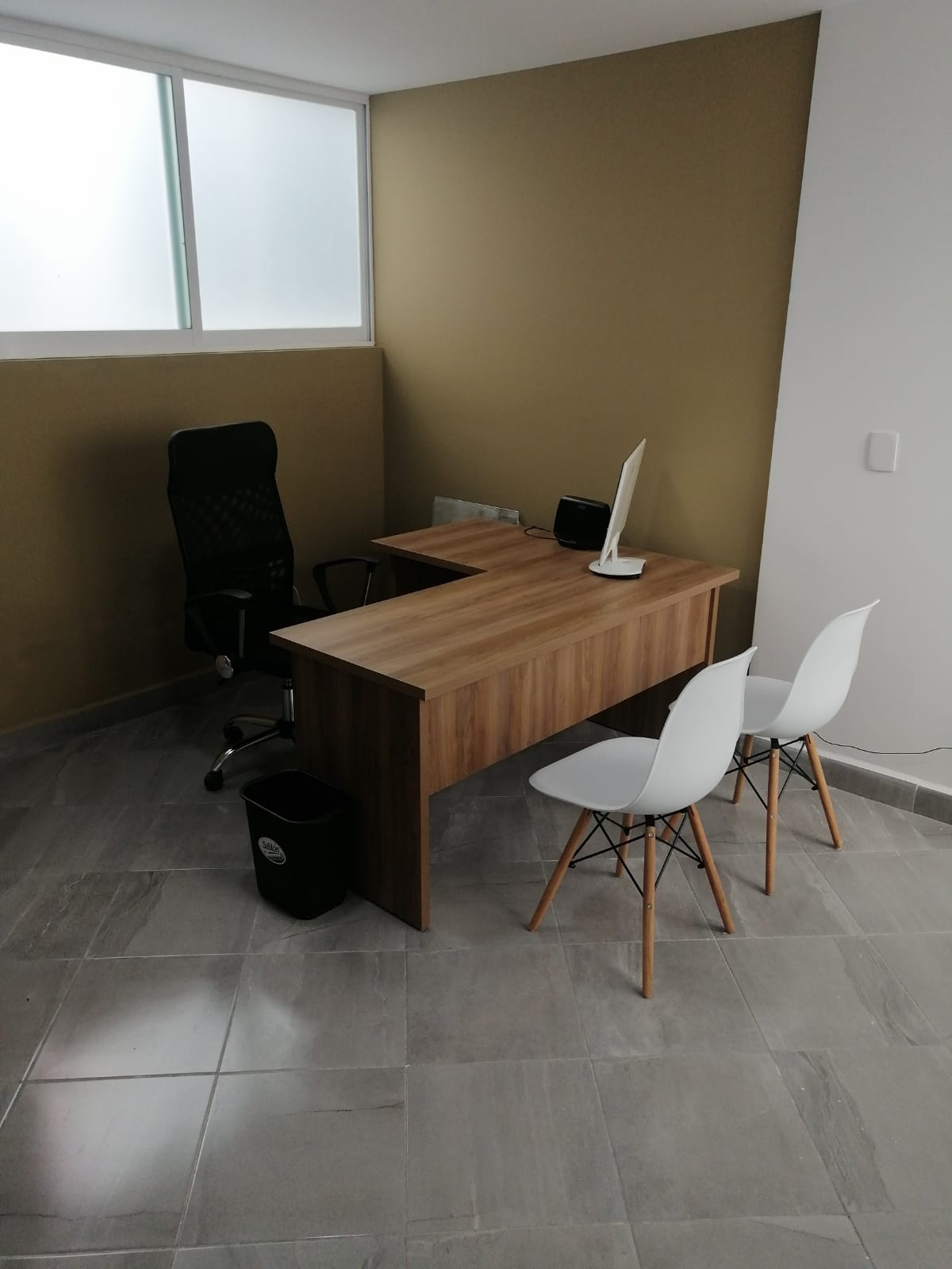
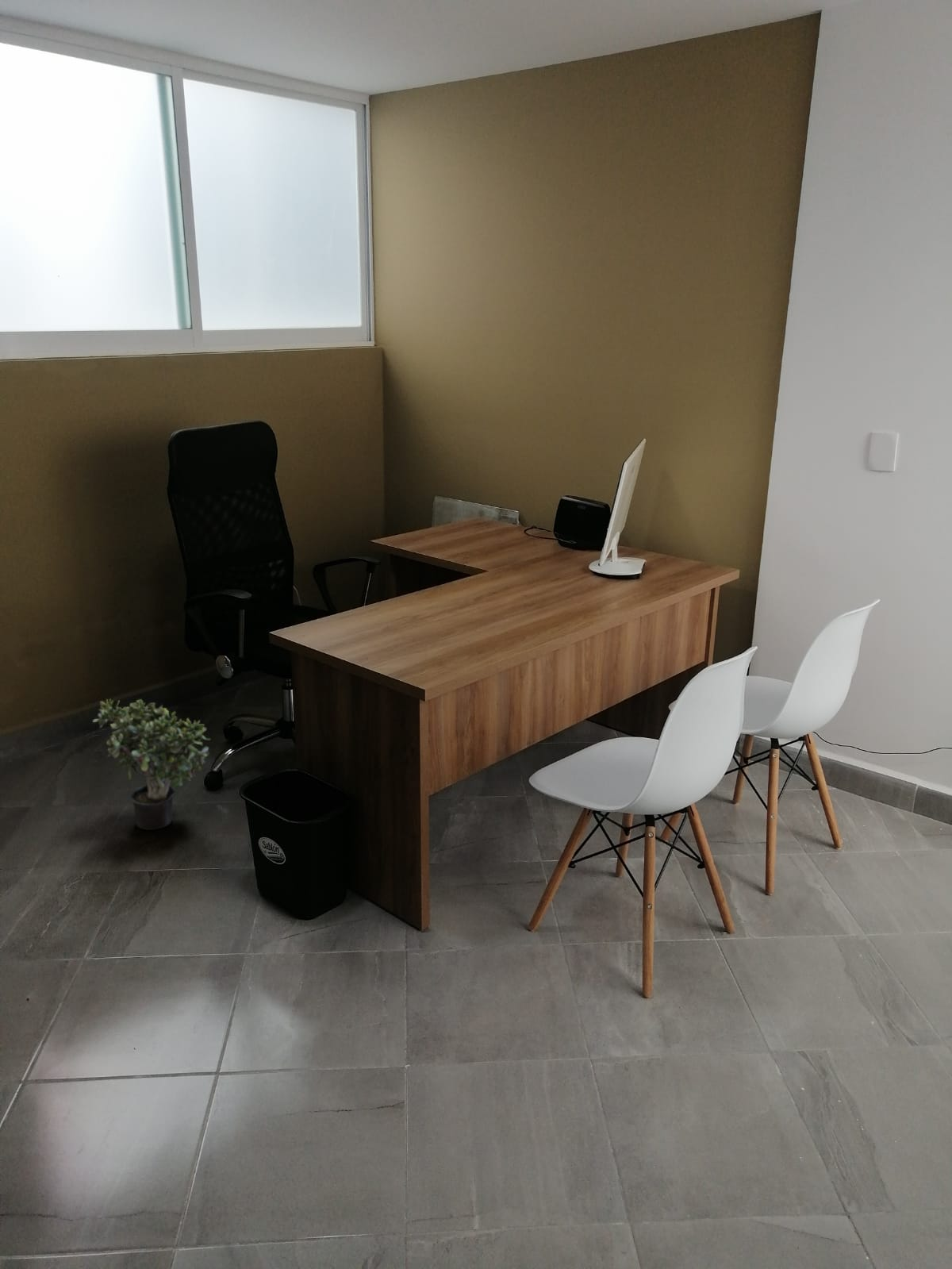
+ potted plant (147, 765)
